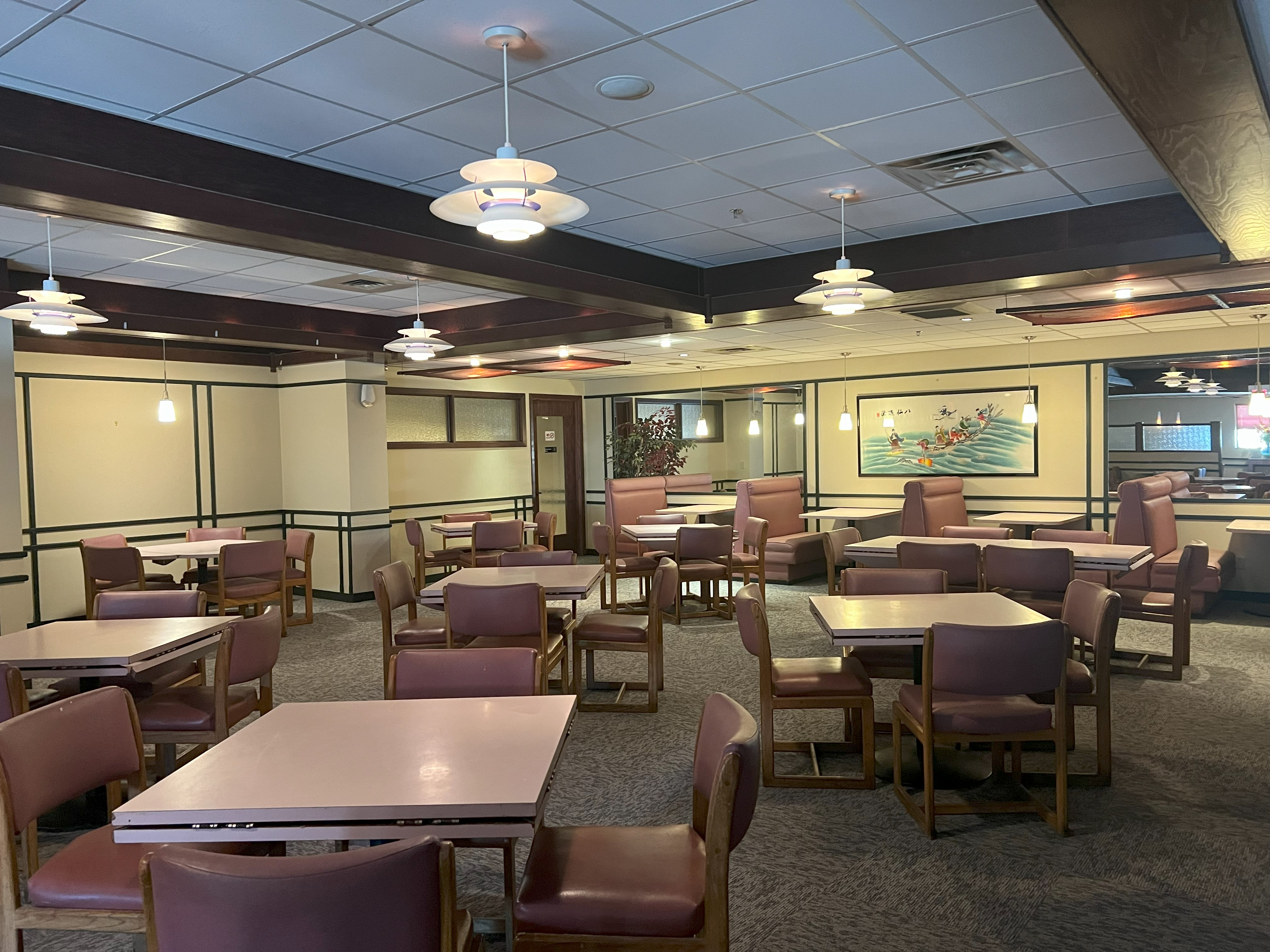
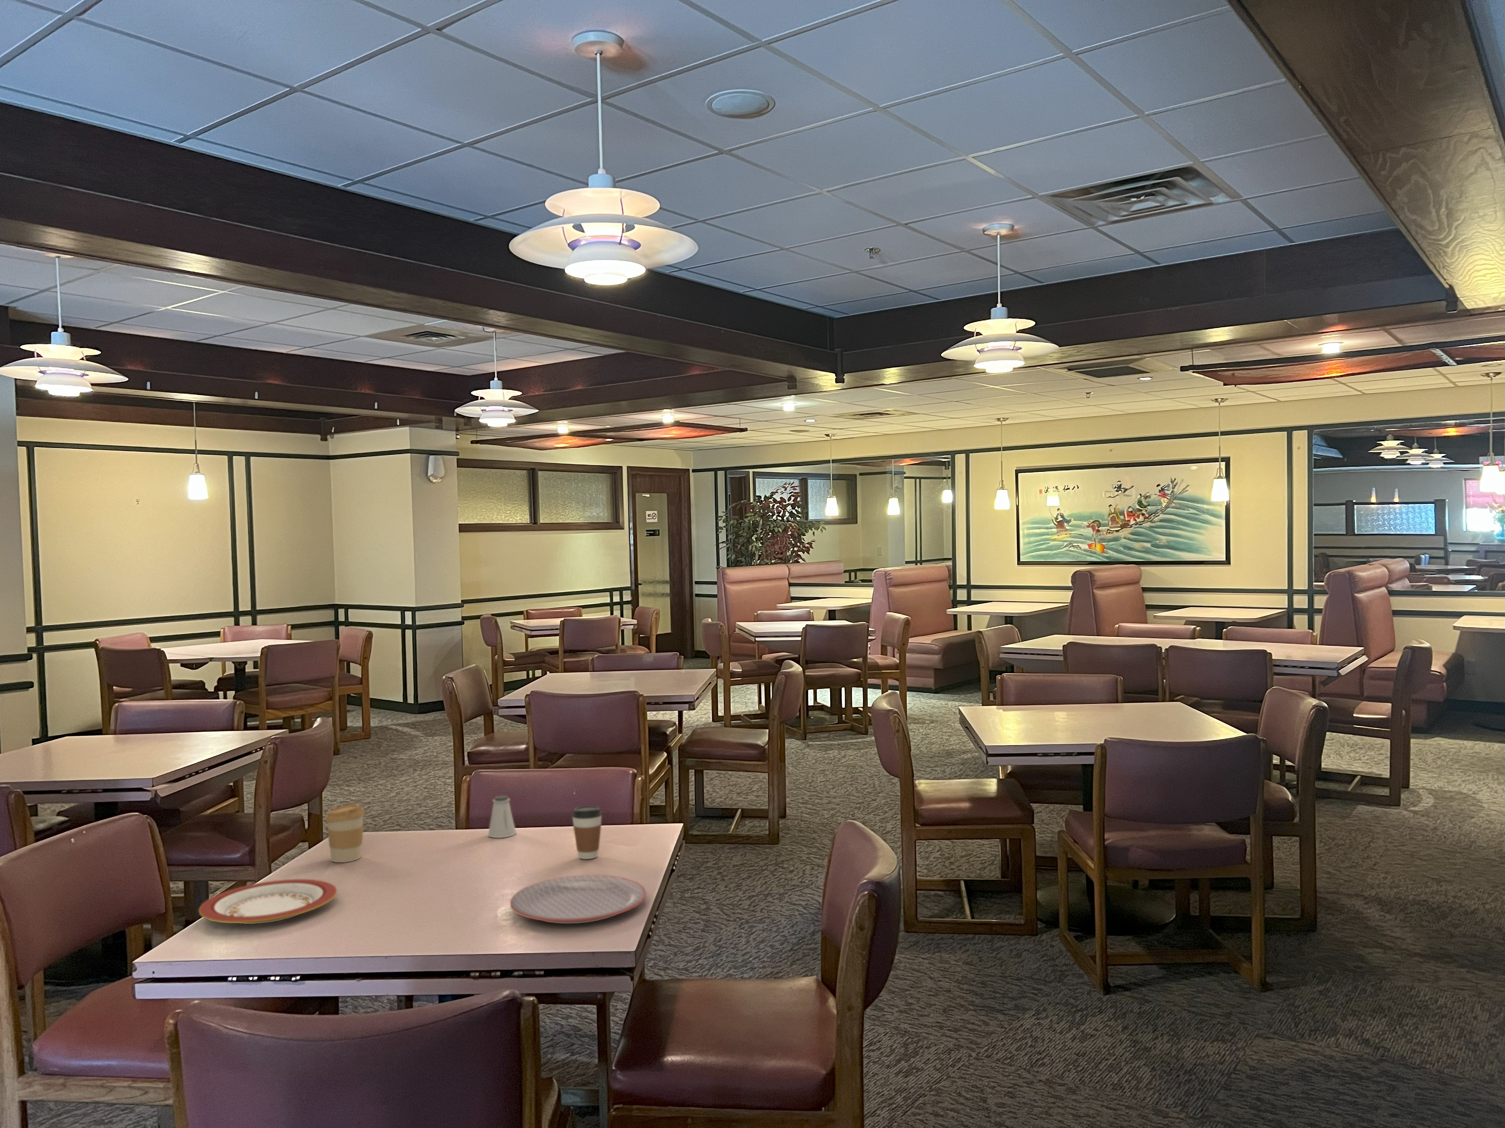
+ coffee cup (587, 832)
+ saltshaker (501, 815)
+ coffee cup (345, 832)
+ plate (269, 904)
+ plate (579, 902)
